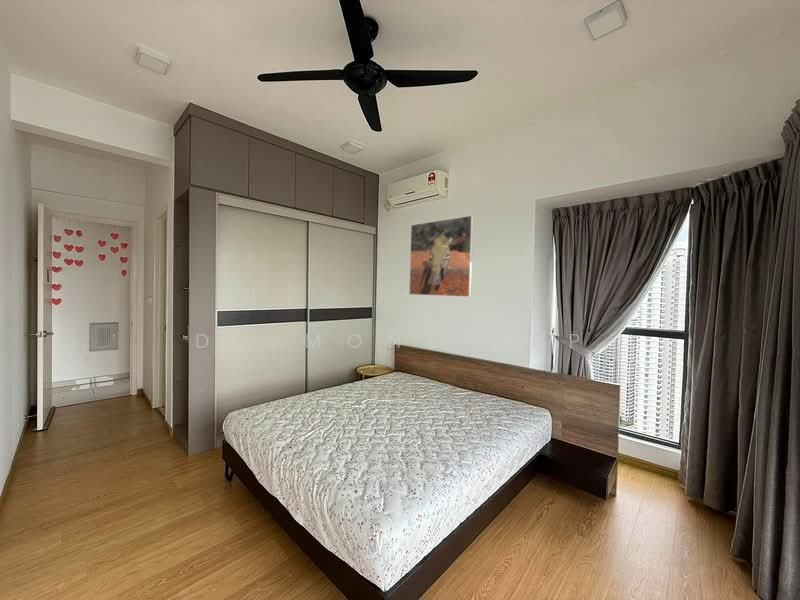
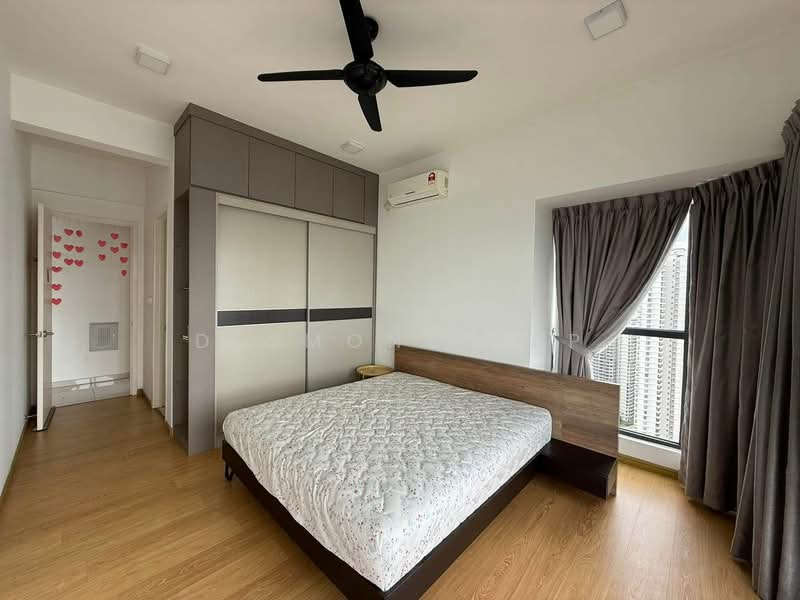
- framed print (438, 258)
